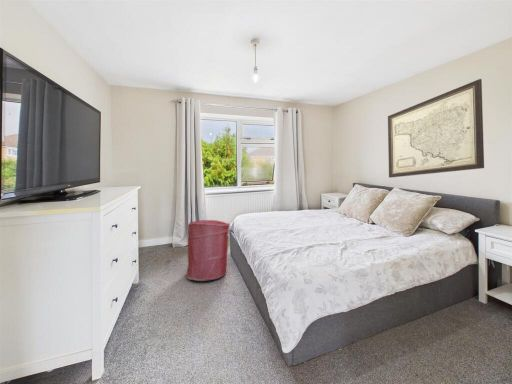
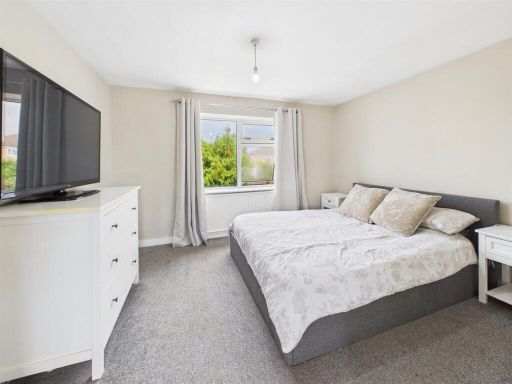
- wall art (426, 137)
- laundry hamper (208, 247)
